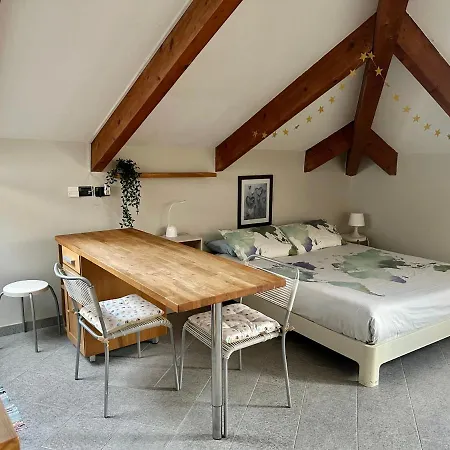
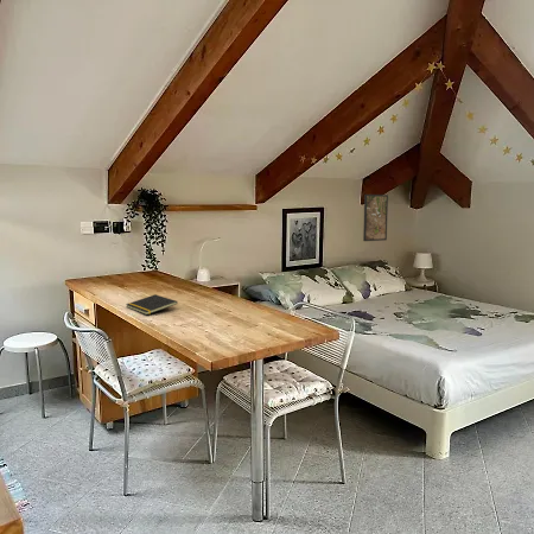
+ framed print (375, 217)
+ notepad (151, 304)
